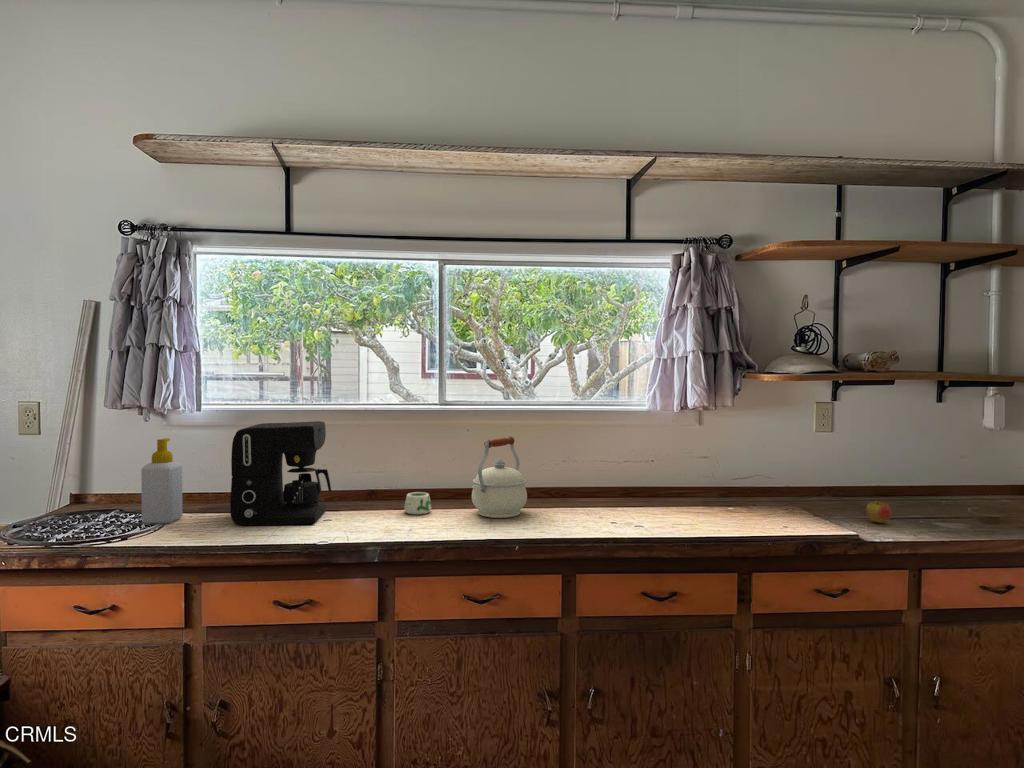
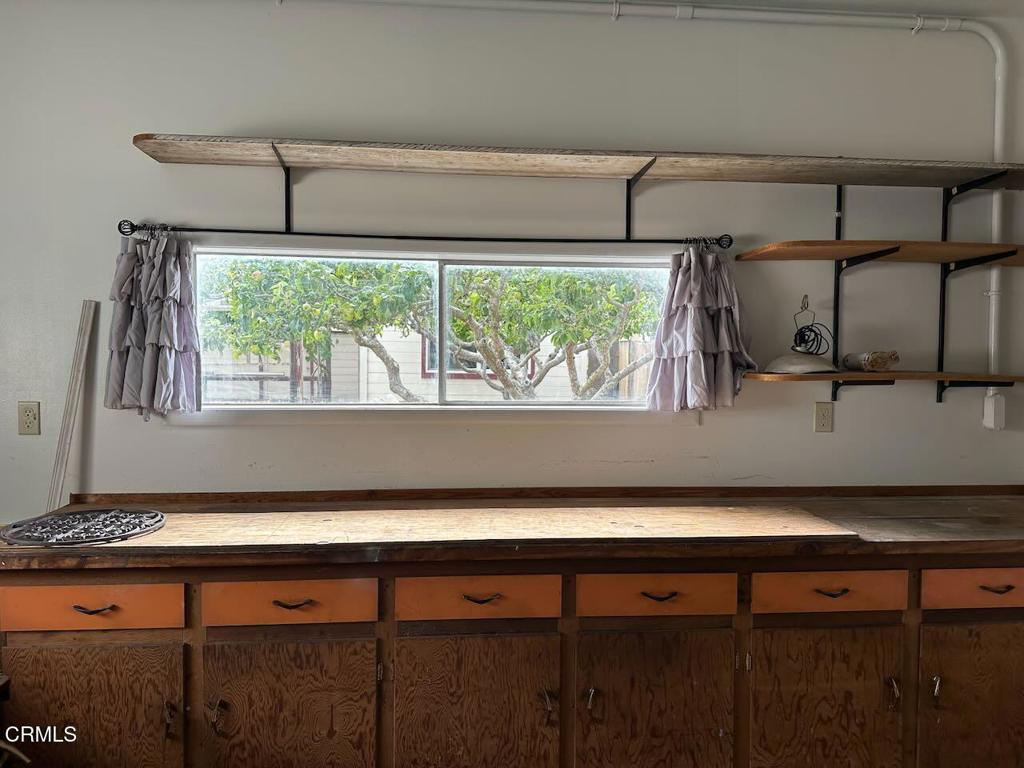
- soap bottle (162, 480)
- kettle (496, 476)
- apple (878, 509)
- mug (418, 502)
- coffee maker (287, 471)
